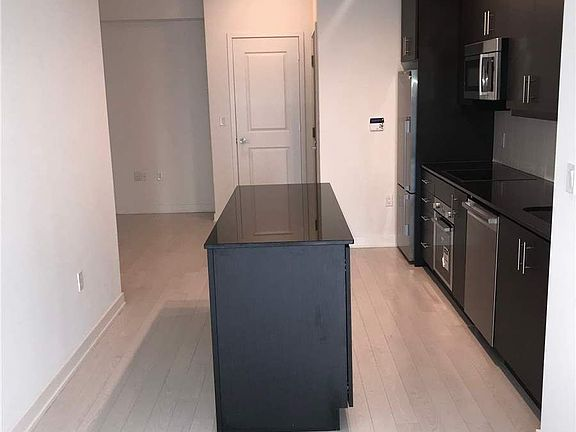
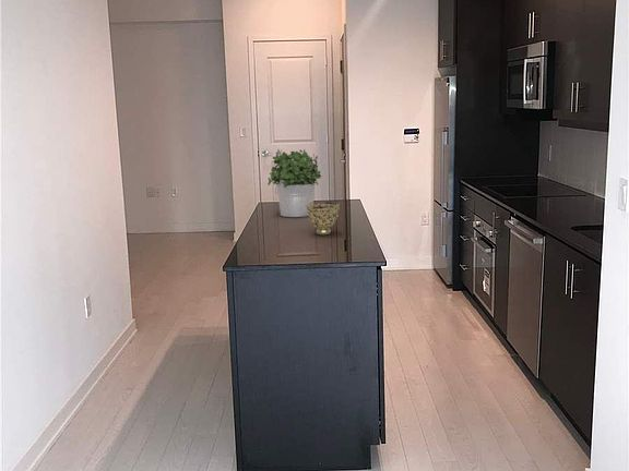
+ potted plant (292, 181)
+ decorative bowl (323, 218)
